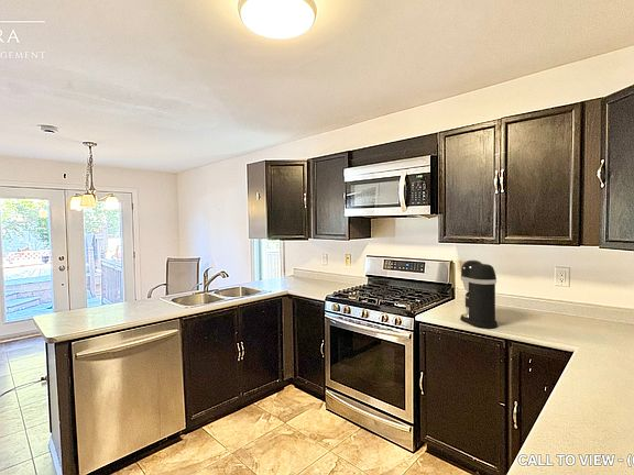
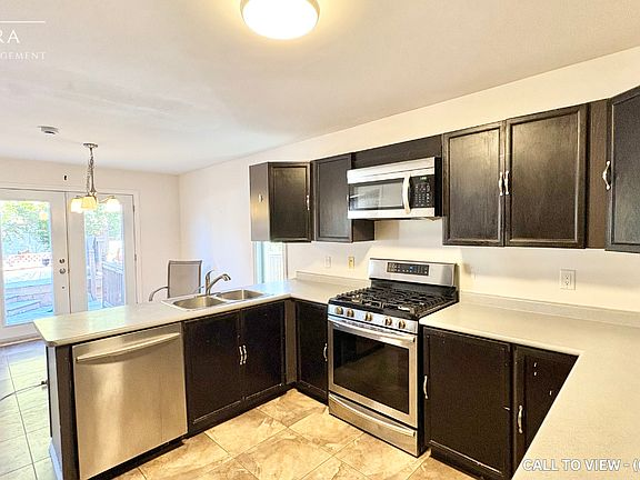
- coffee maker (478, 291)
